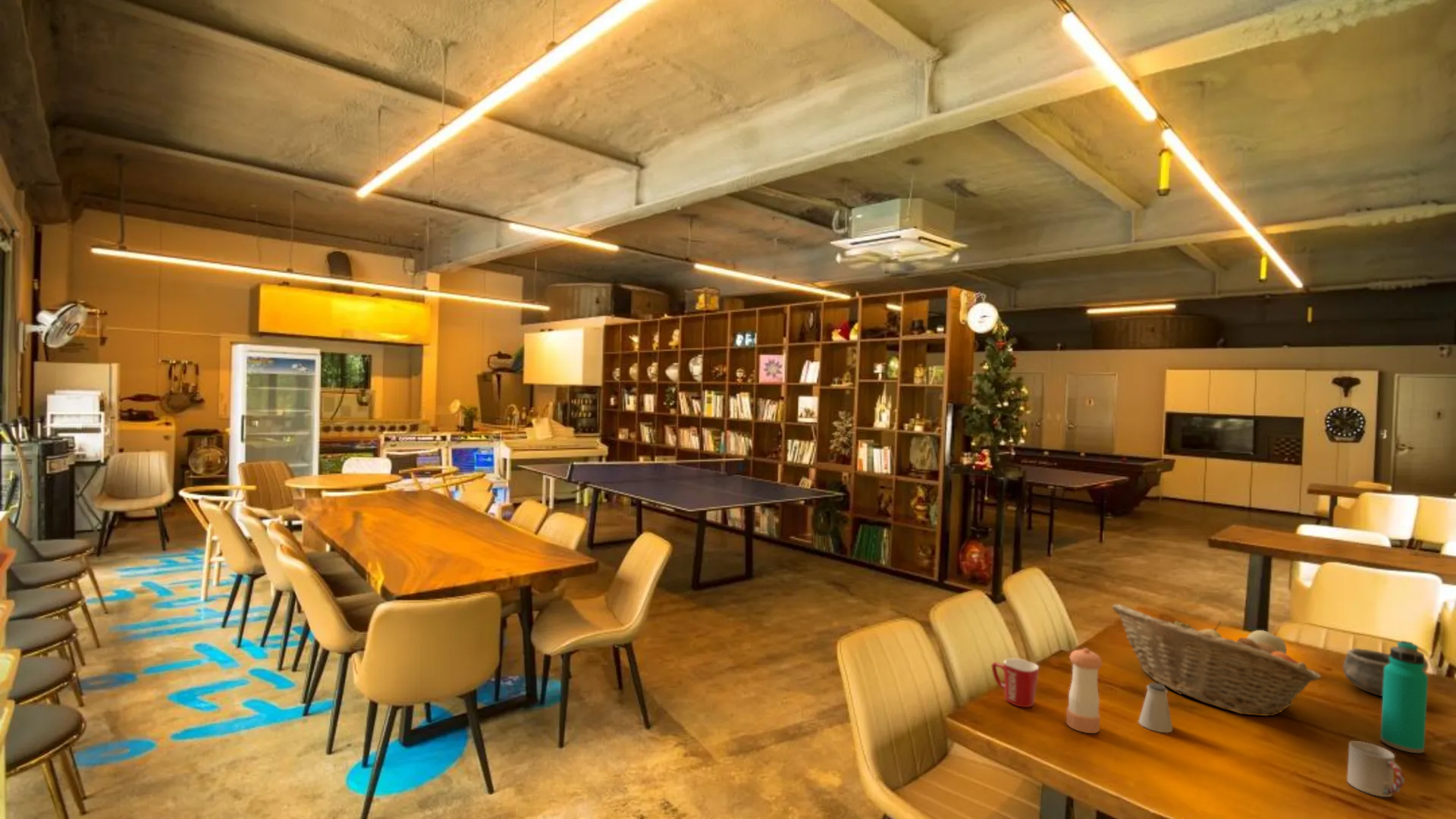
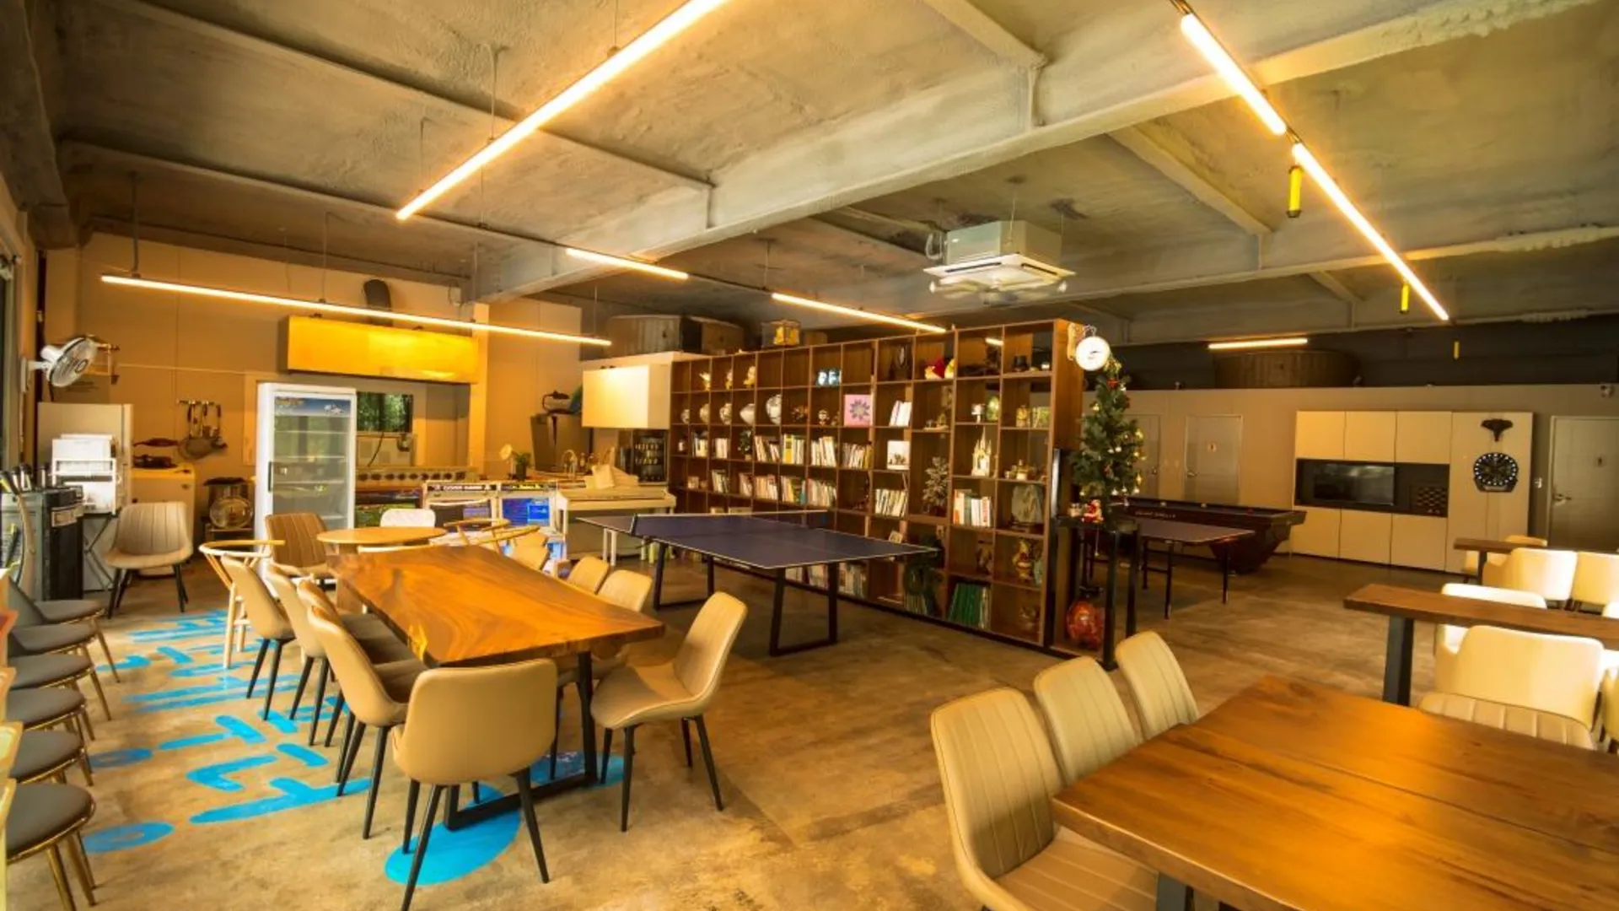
- bowl (1383, 670)
- pepper shaker (1084, 687)
- fruit (1265, 642)
- fruit basket (1205, 651)
- mug (1012, 679)
- saltshaker (1156, 705)
- cup (1377, 772)
- water bottle (1404, 694)
